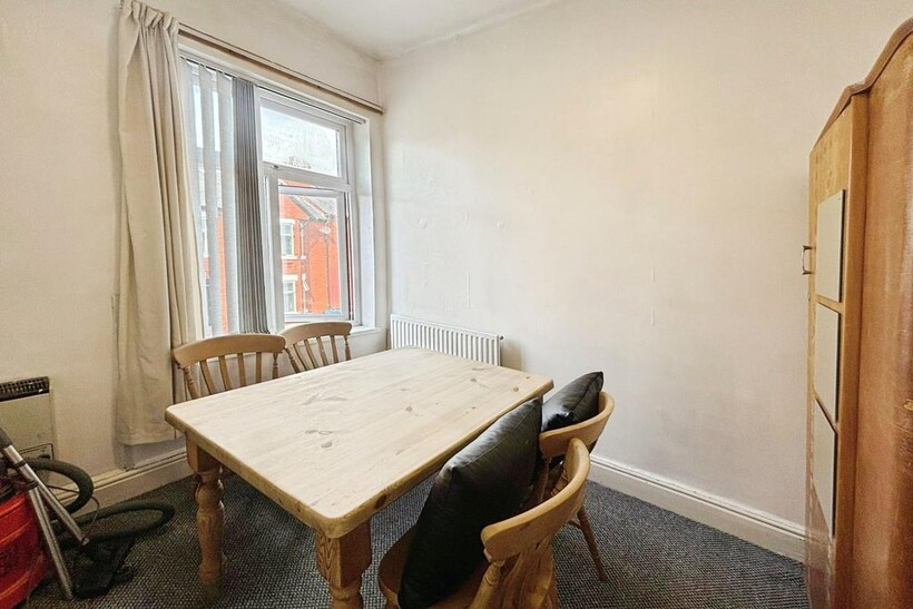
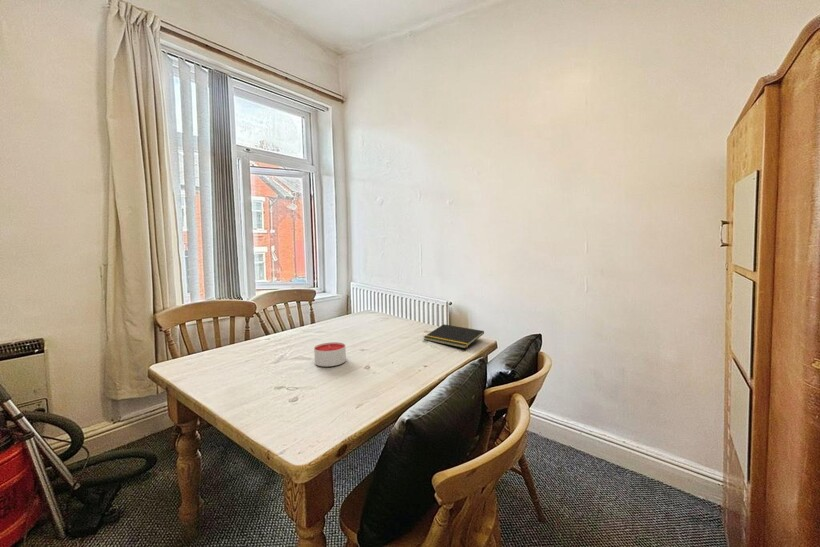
+ candle (330, 353)
+ notepad (453, 335)
